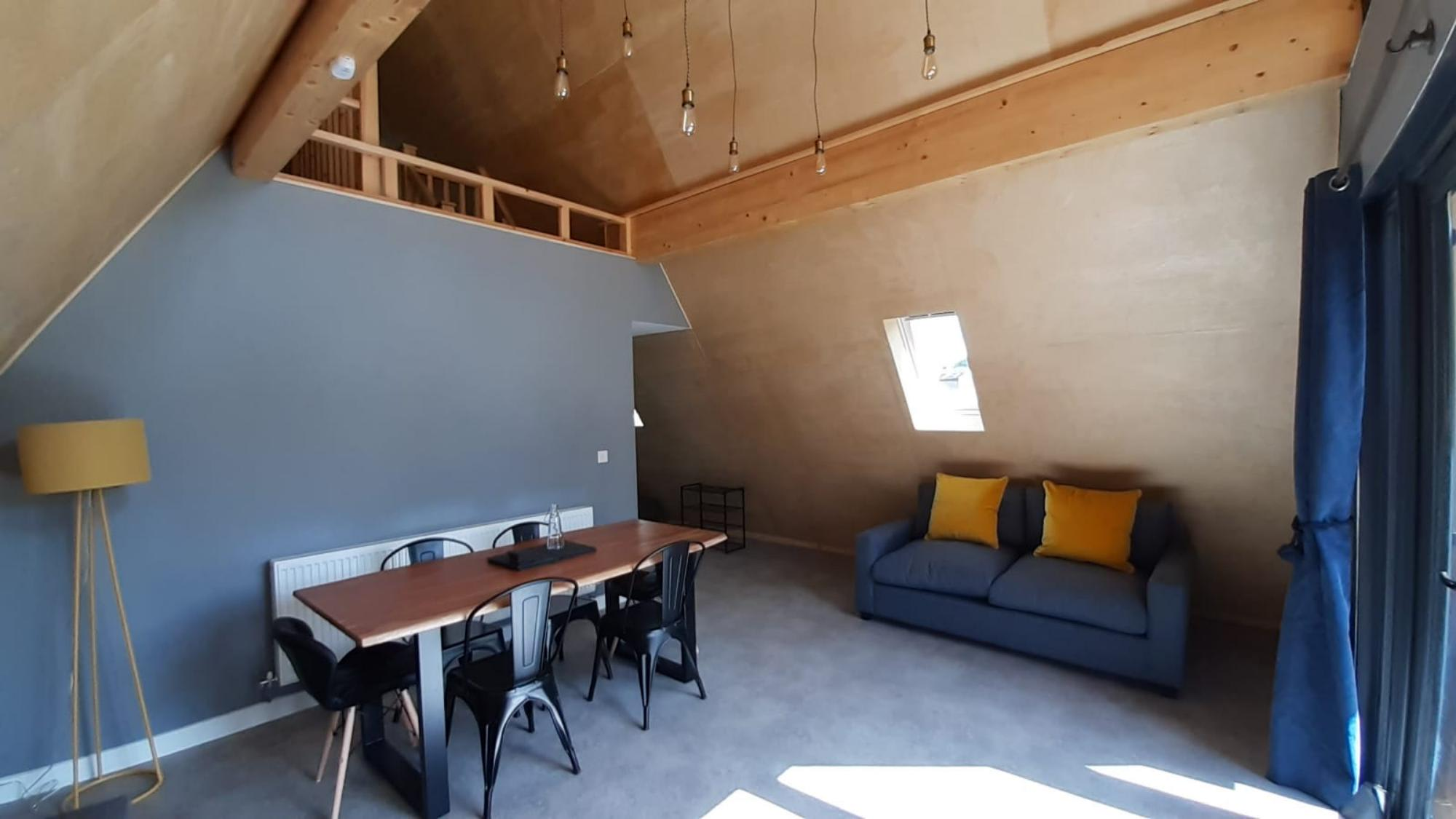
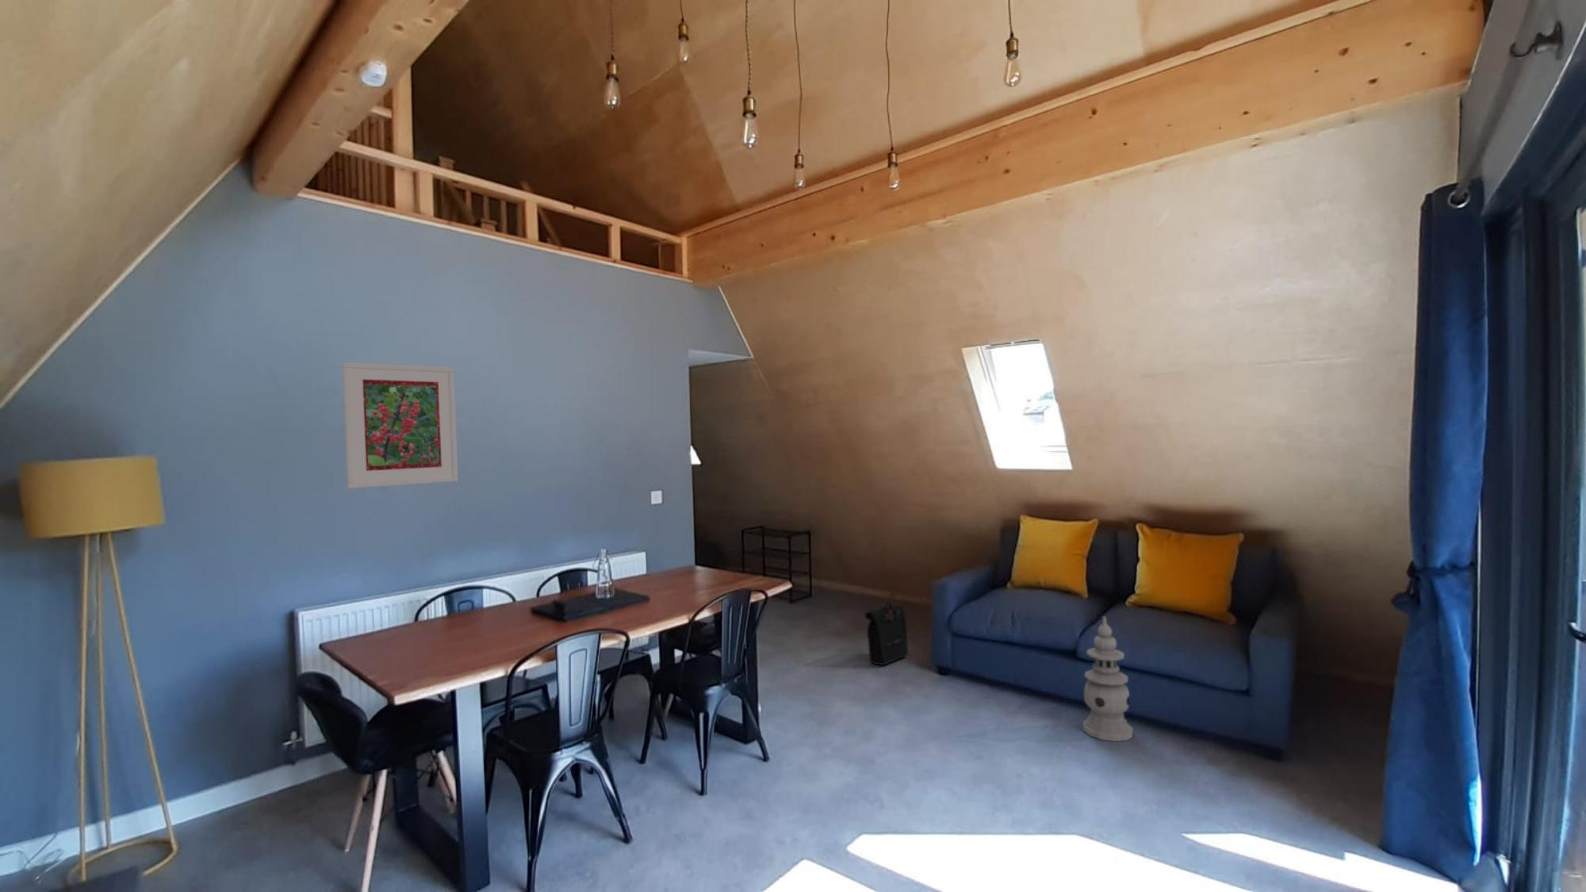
+ backpack (888, 631)
+ lantern (1106, 674)
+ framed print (403, 424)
